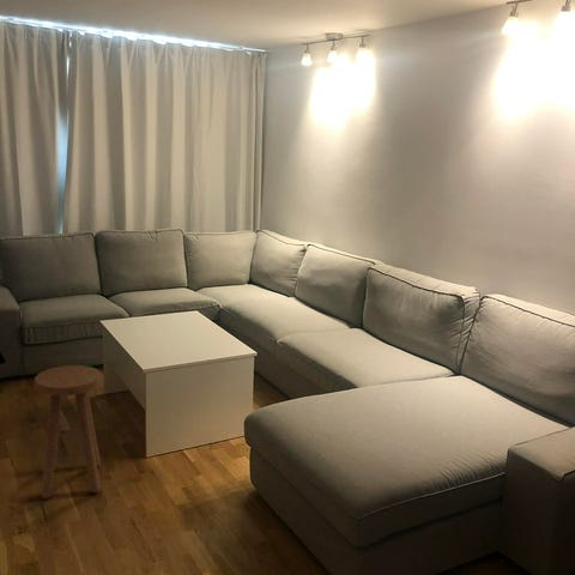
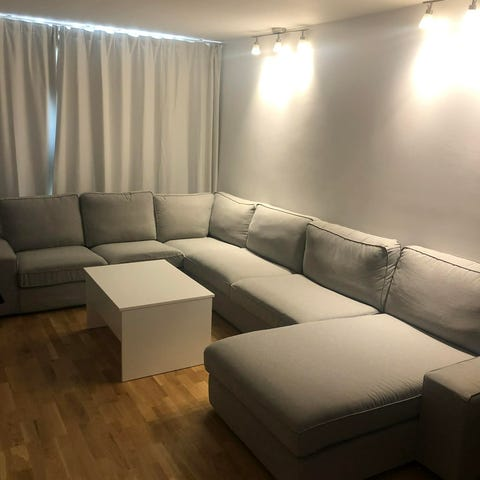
- stool (80, 429)
